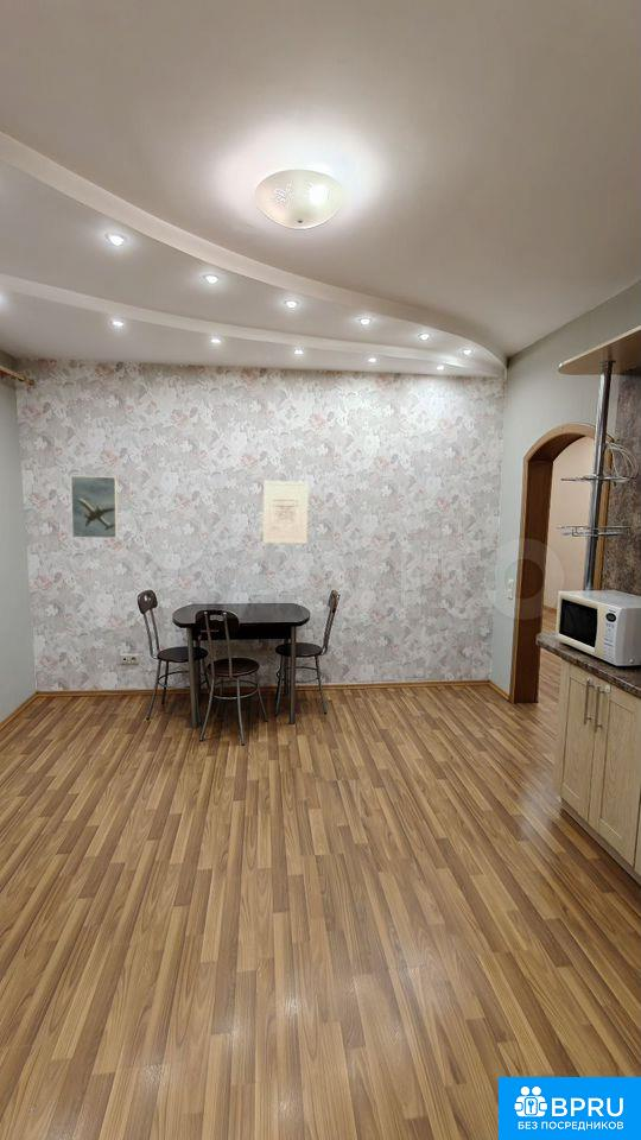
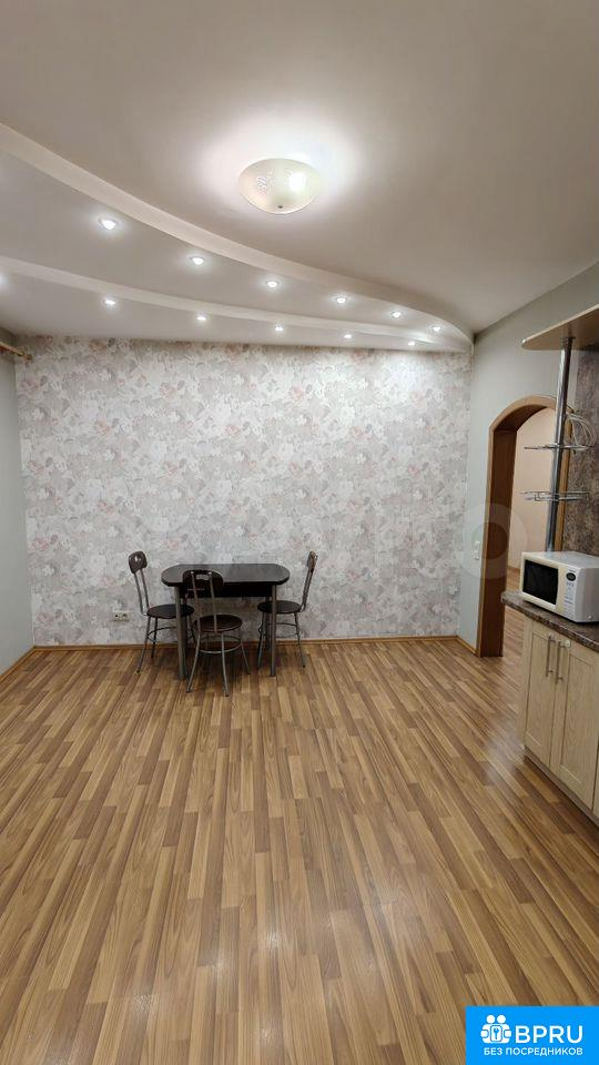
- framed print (94, 507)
- wall art (285, 512)
